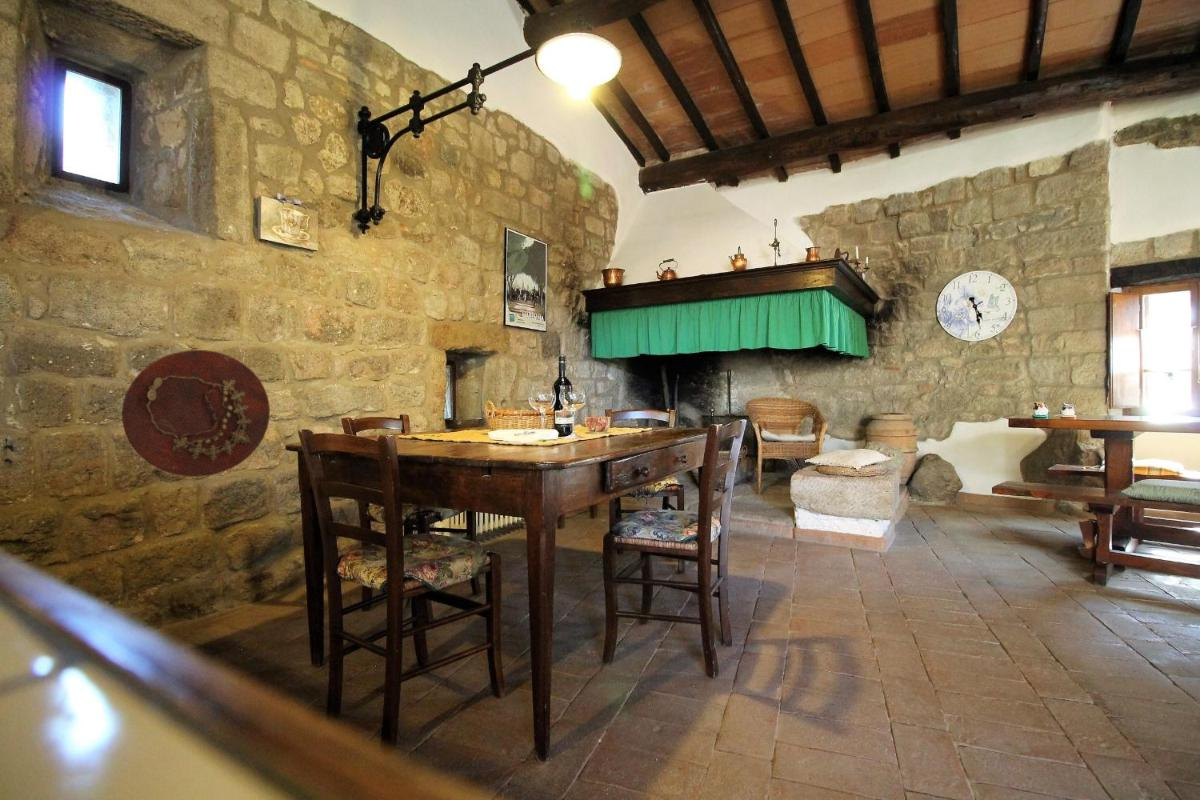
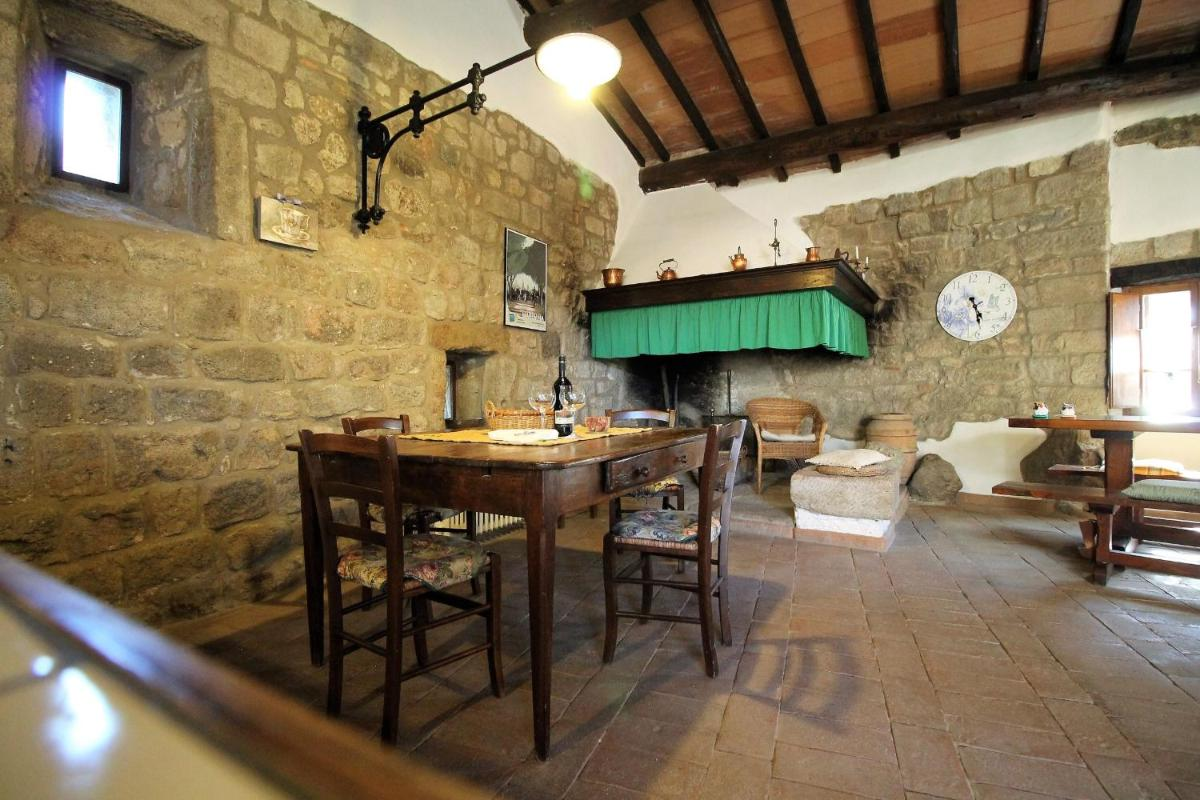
- decorative platter (204, 413)
